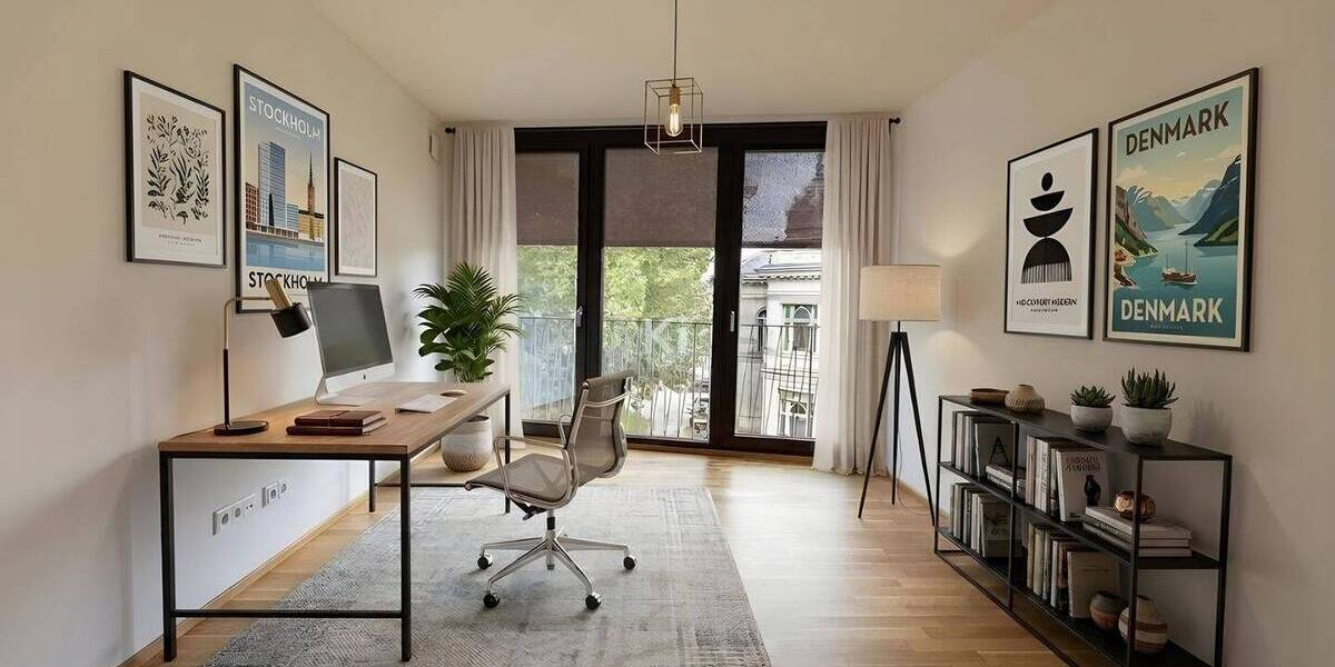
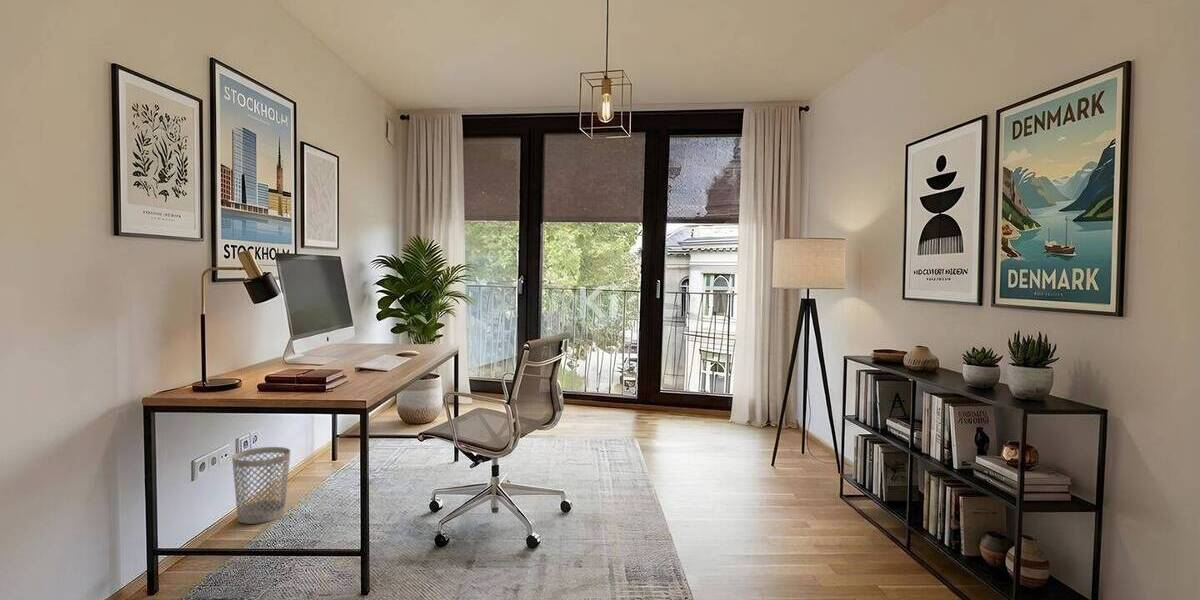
+ wastebasket (261, 484)
